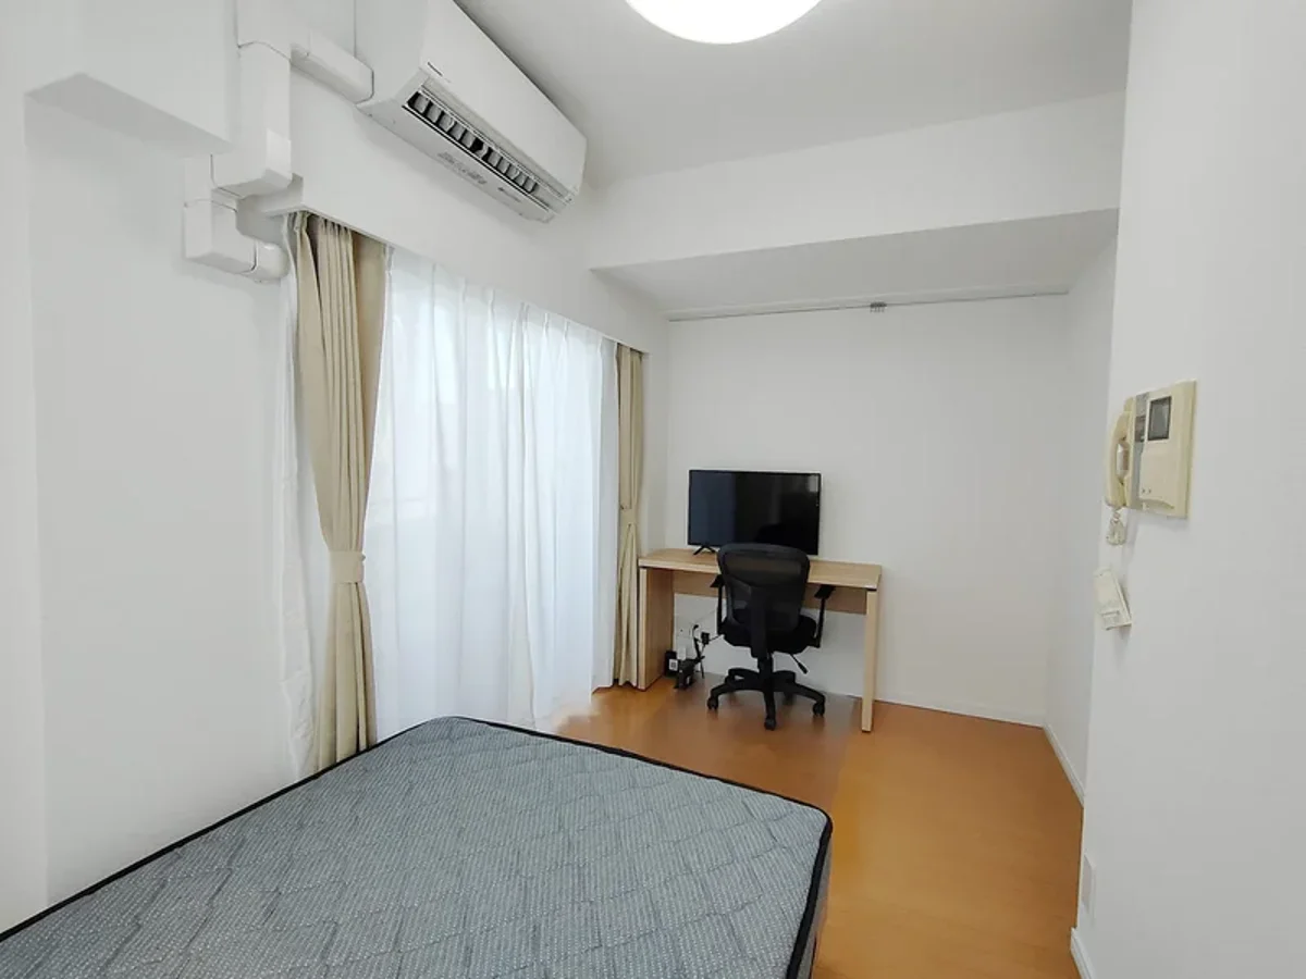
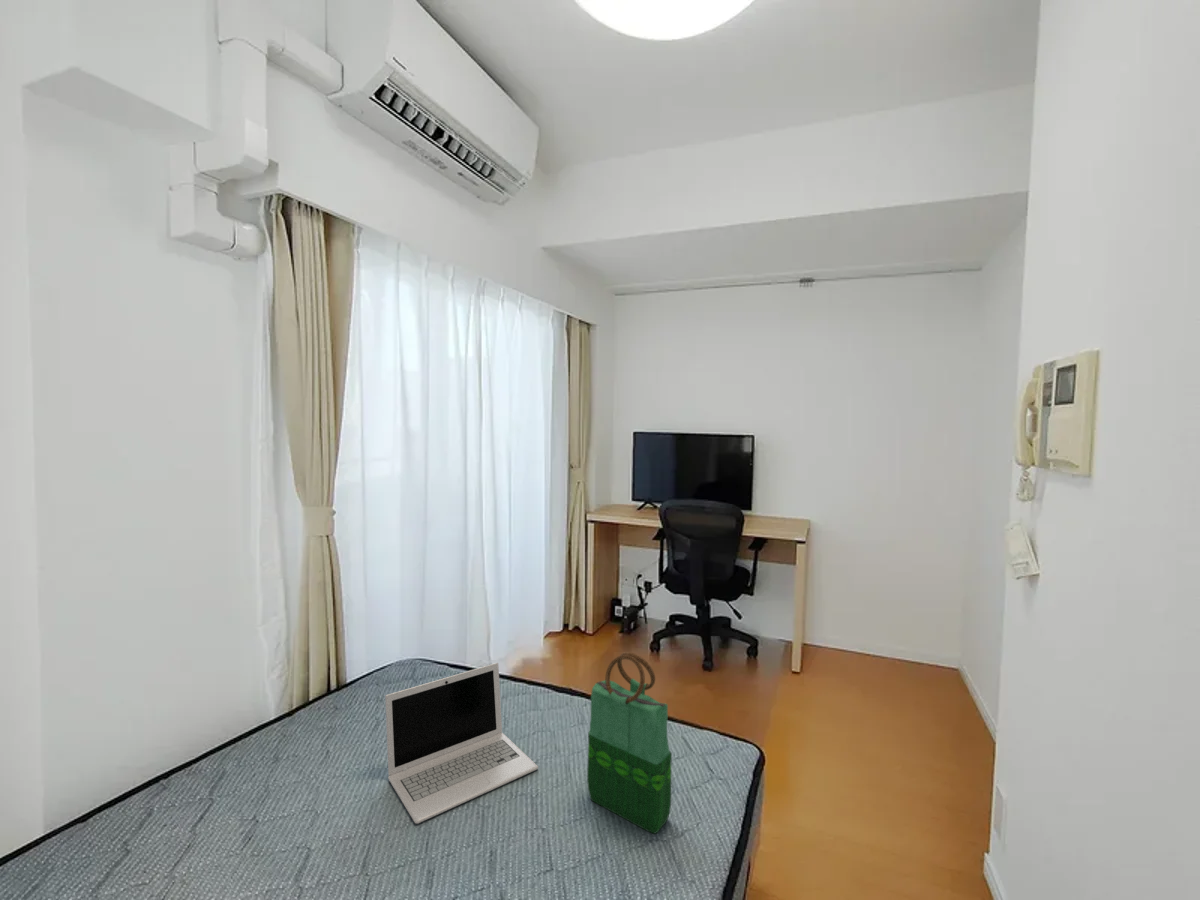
+ laptop (462, 732)
+ tote bag (629, 732)
